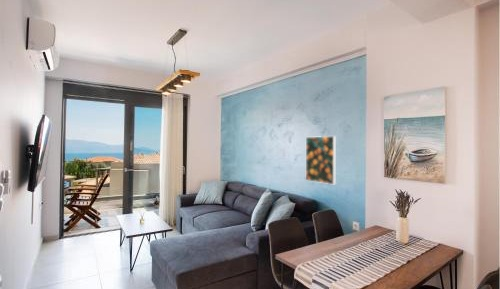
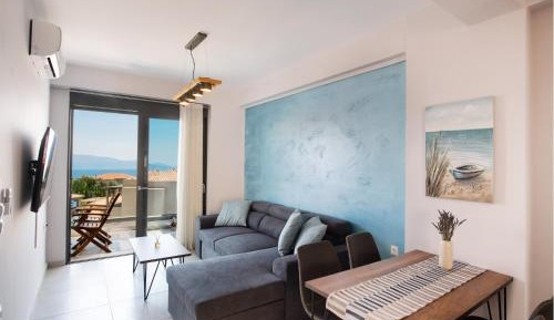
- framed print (319, 159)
